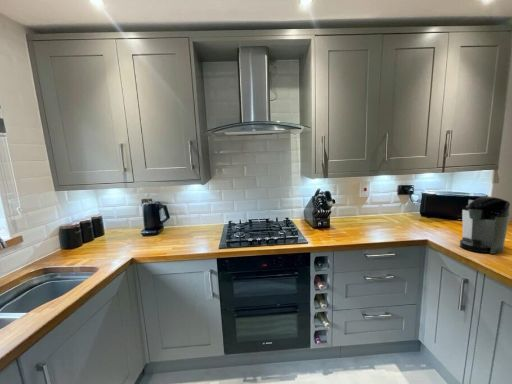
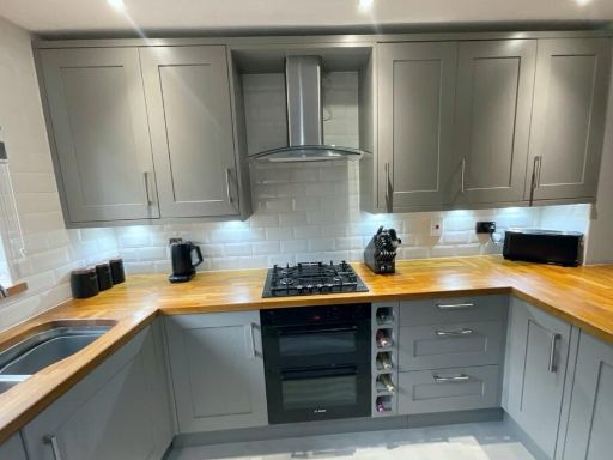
- coffee maker (475, 220)
